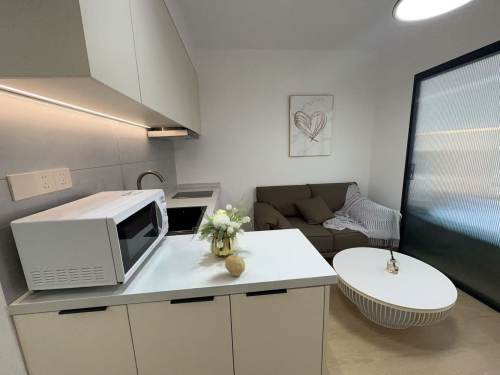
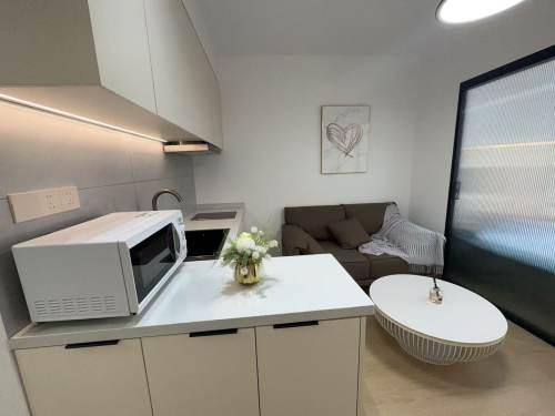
- fruit (234, 263)
